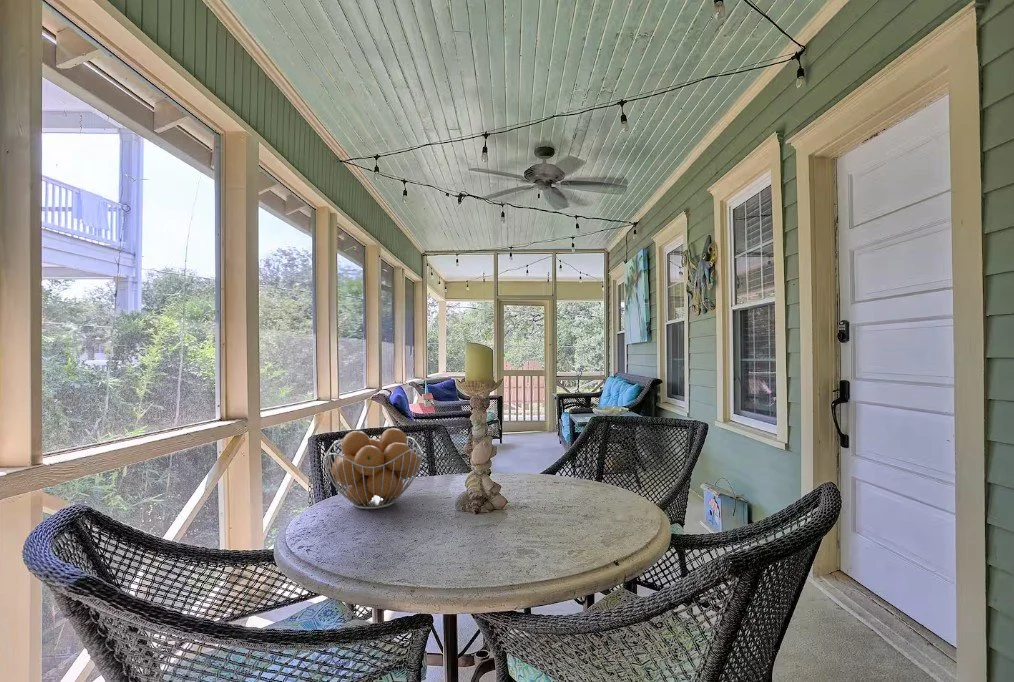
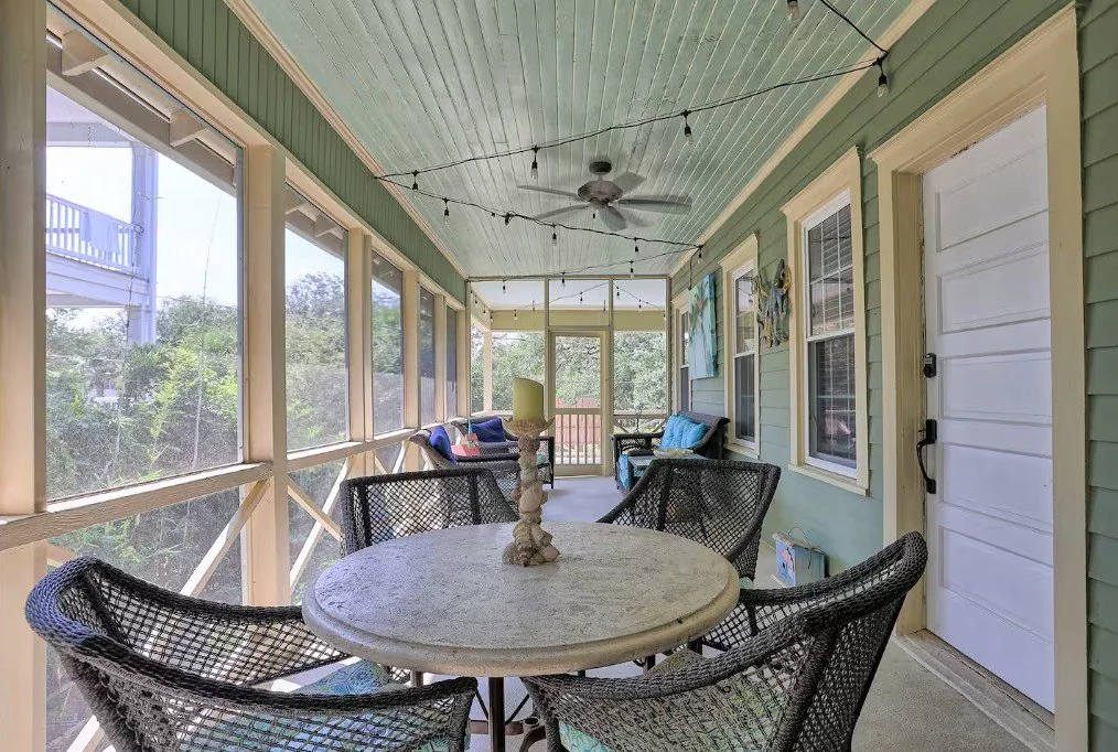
- fruit basket (374, 466)
